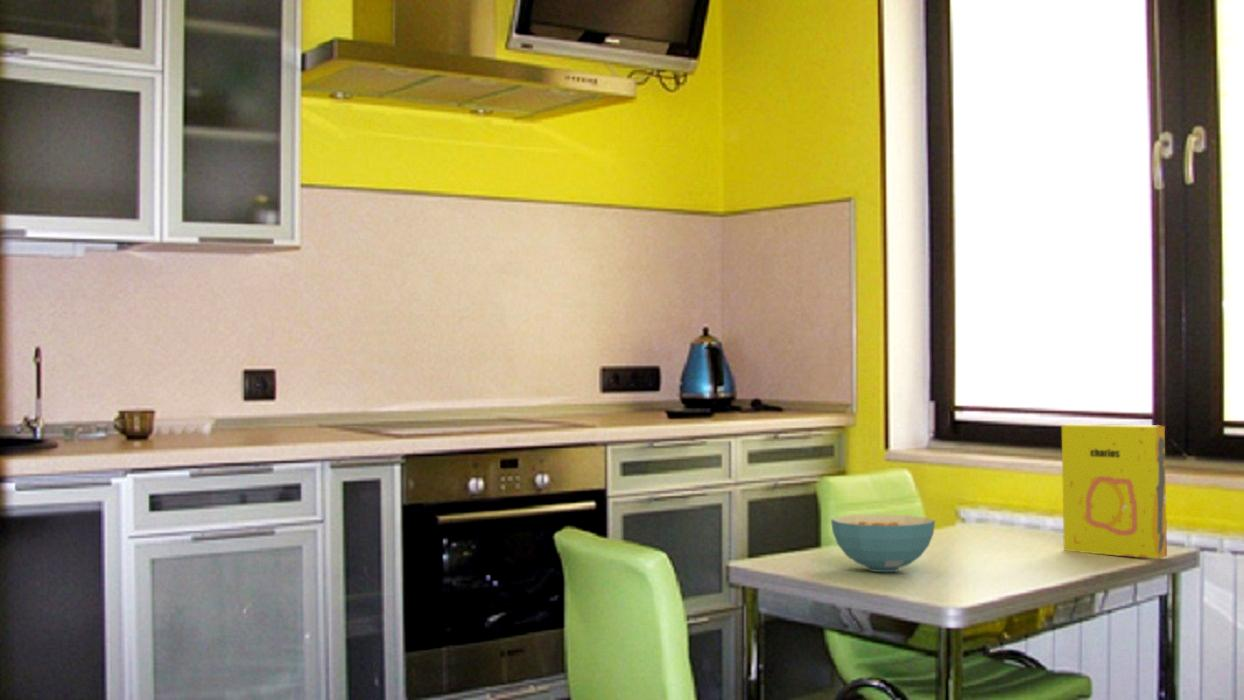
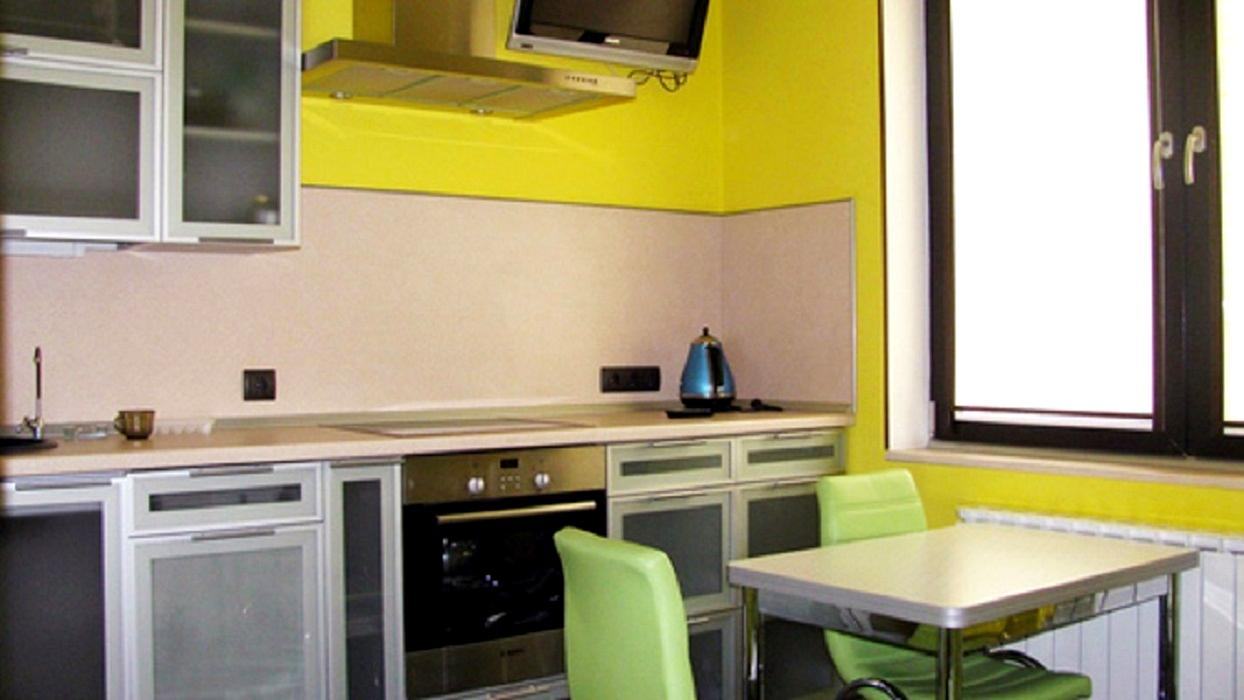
- cereal box (1113, 488)
- cereal bowl (883, 544)
